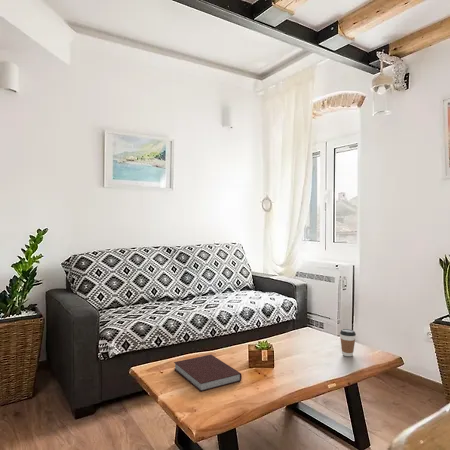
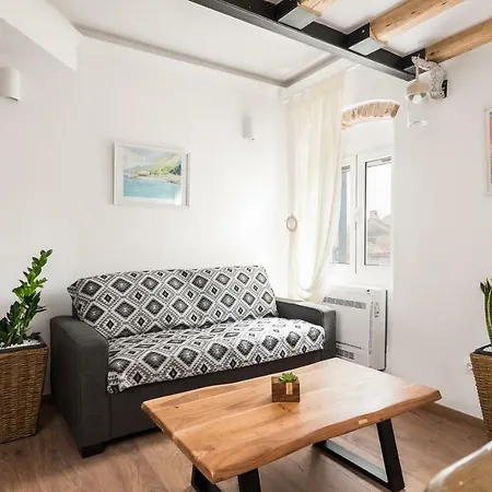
- notebook (206, 371)
- coffee cup (347, 342)
